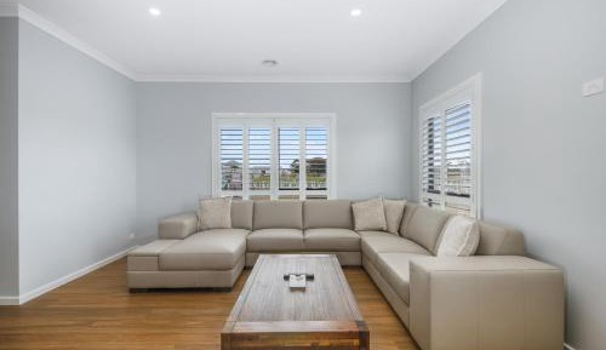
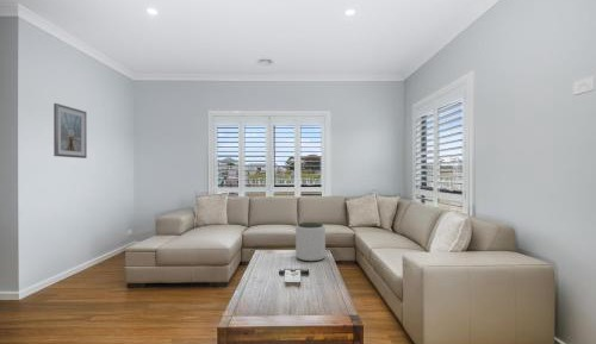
+ plant pot (310, 240)
+ picture frame (70, 132)
